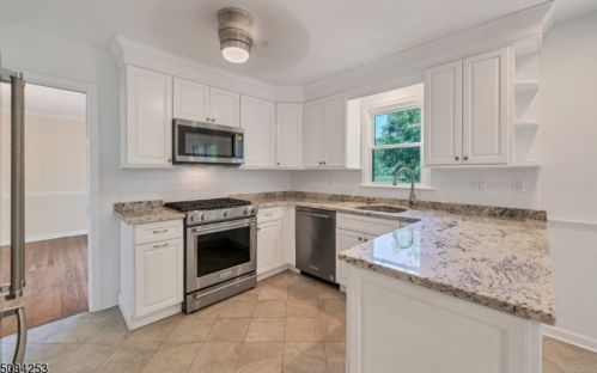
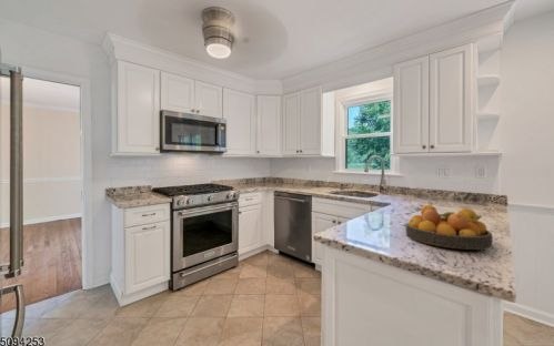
+ fruit bowl (445, 223)
